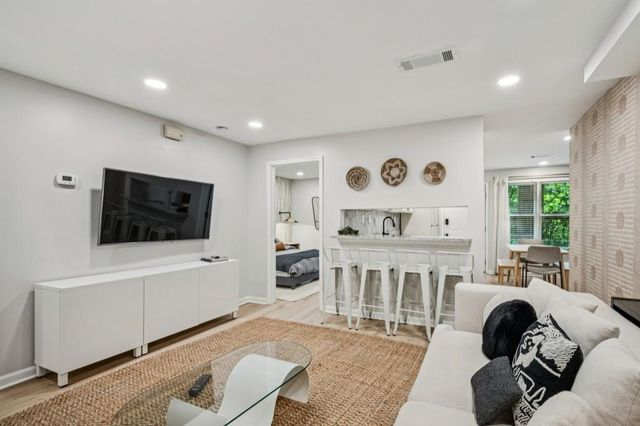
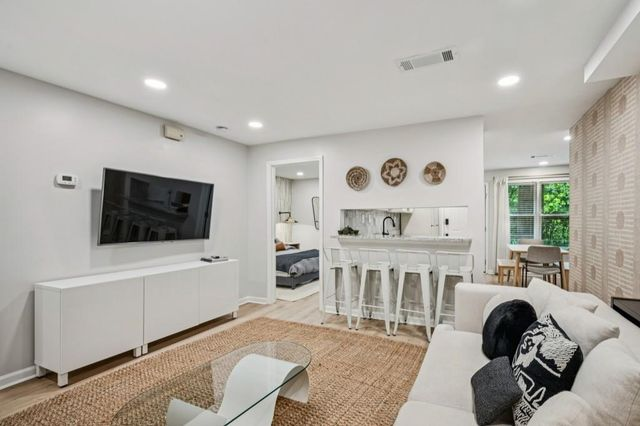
- remote control (200, 383)
